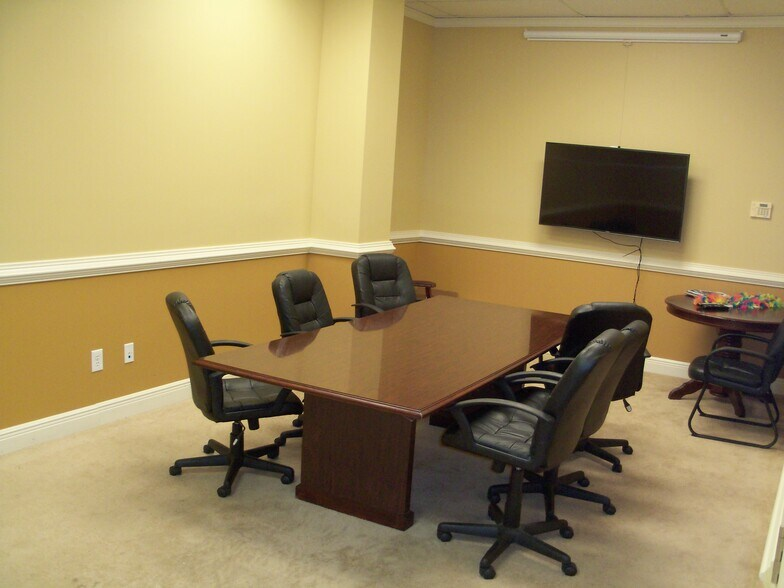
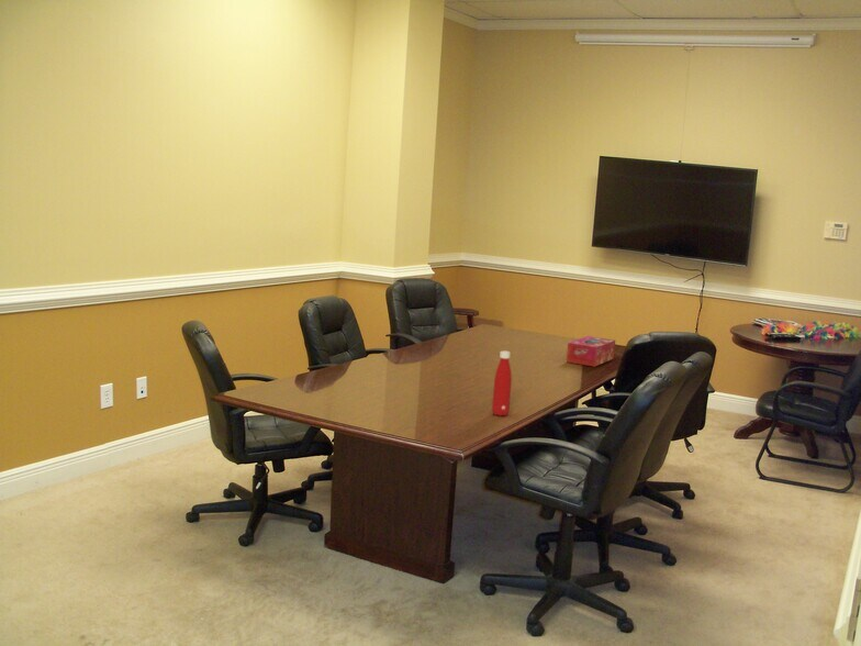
+ bottle (502, 382)
+ tissue box (591, 350)
